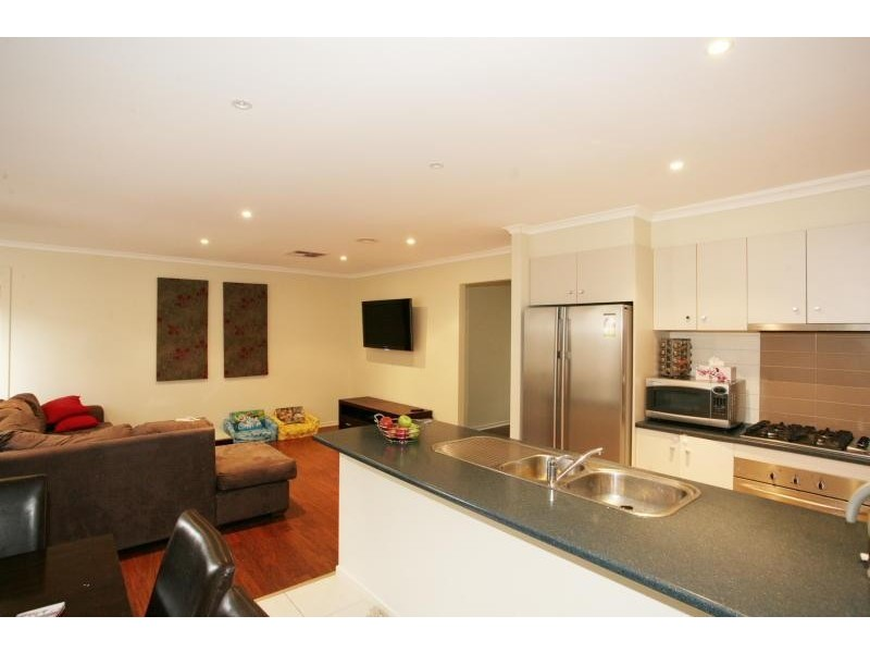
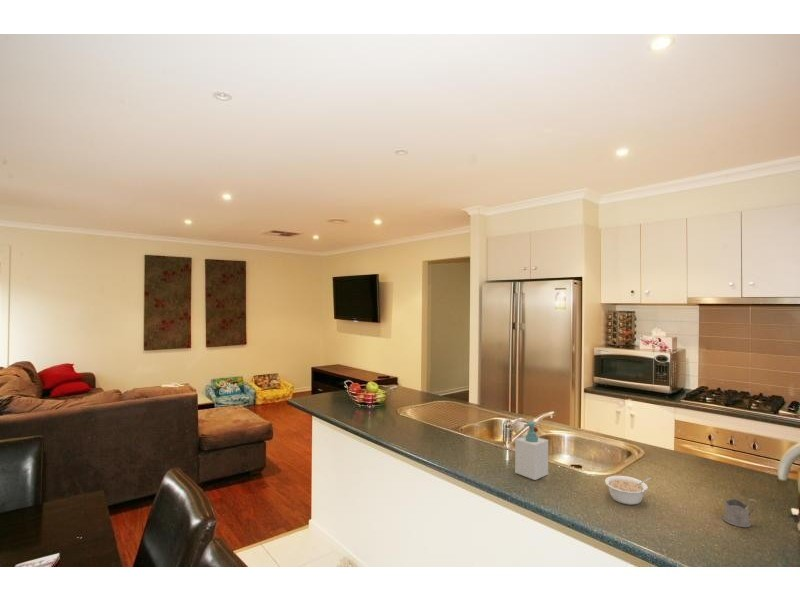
+ tea glass holder (739, 506)
+ soap bottle (531, 448)
+ legume (626, 489)
